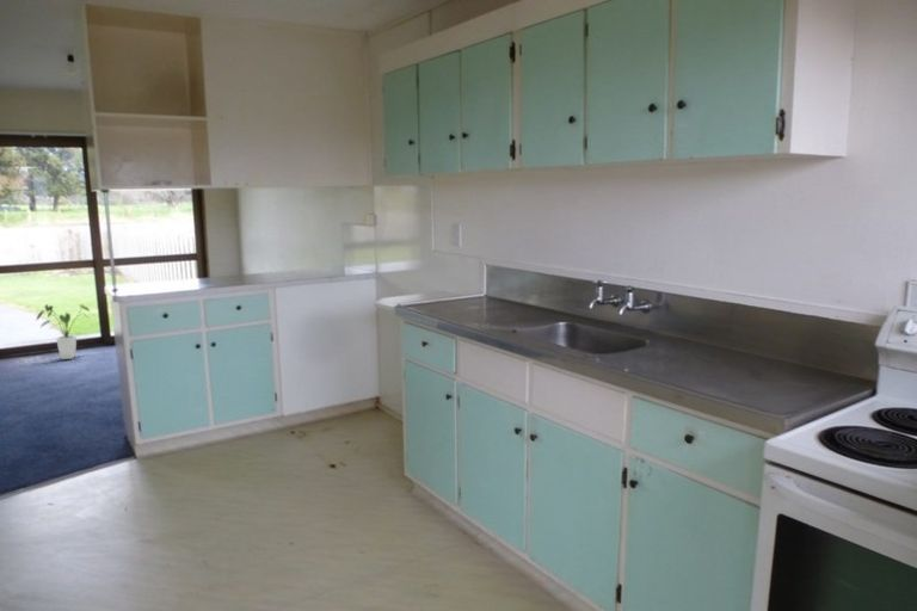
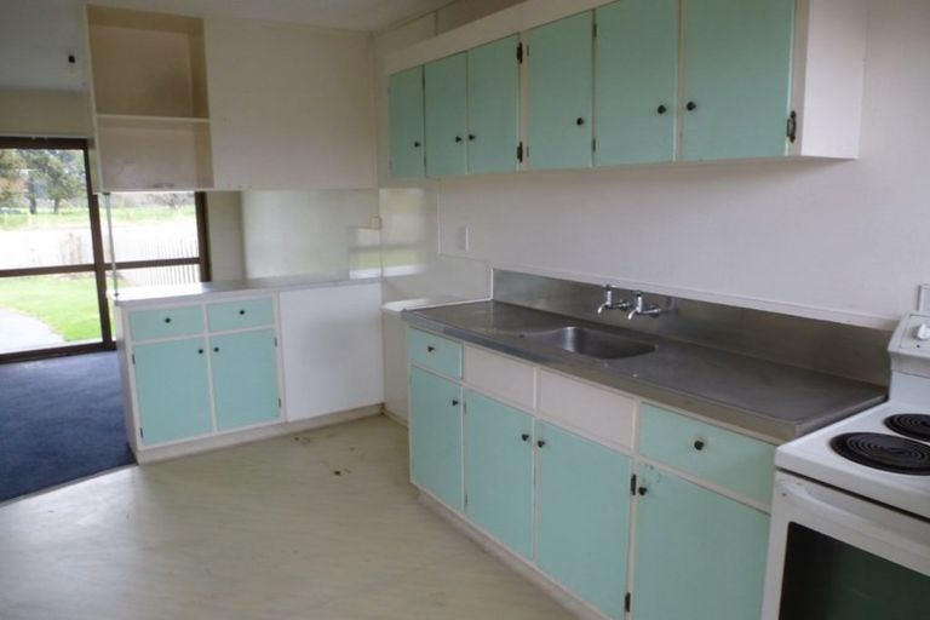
- house plant (66, 329)
